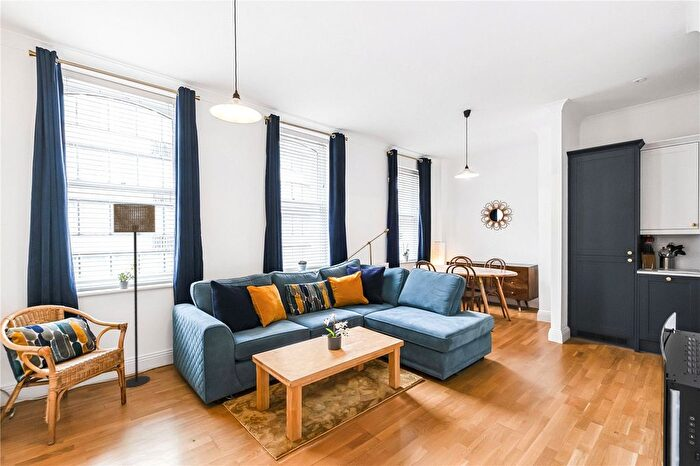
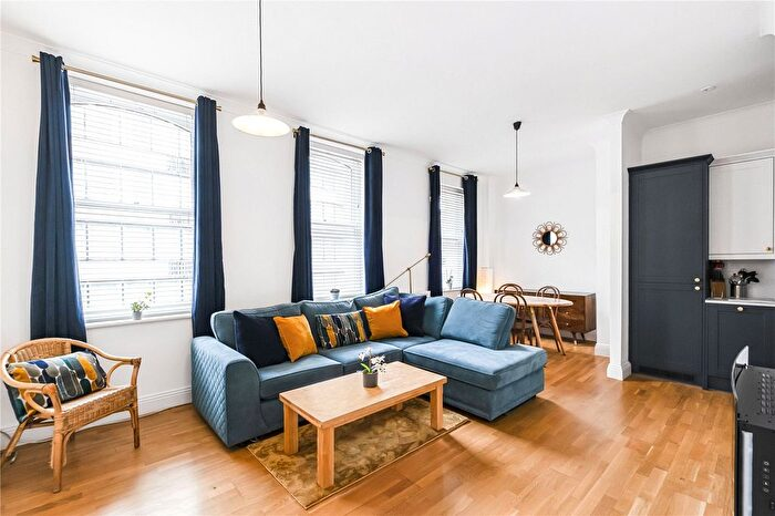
- floor lamp (135, 293)
